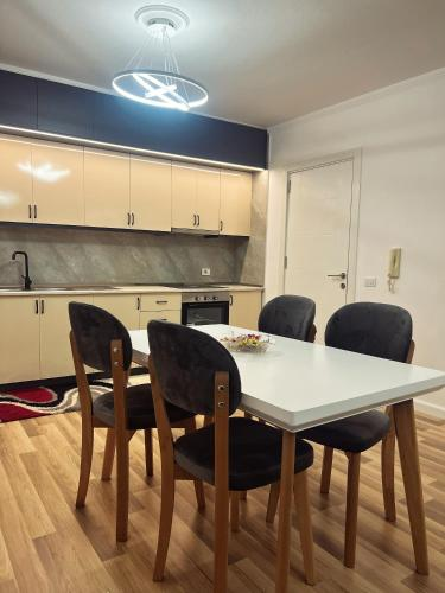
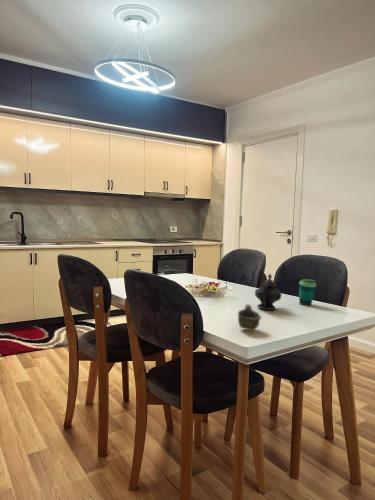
+ teapot (268, 290)
+ cup (250, 318)
+ cup (307, 292)
